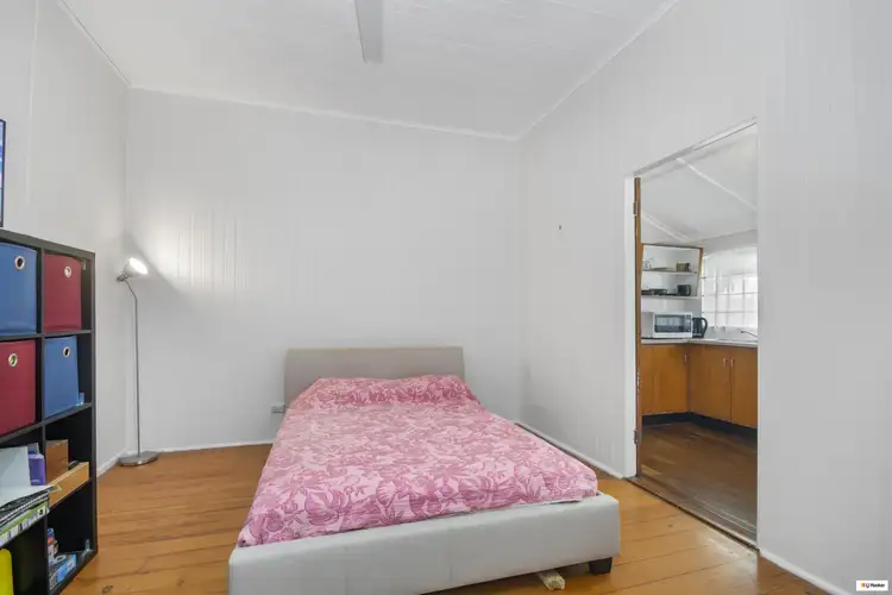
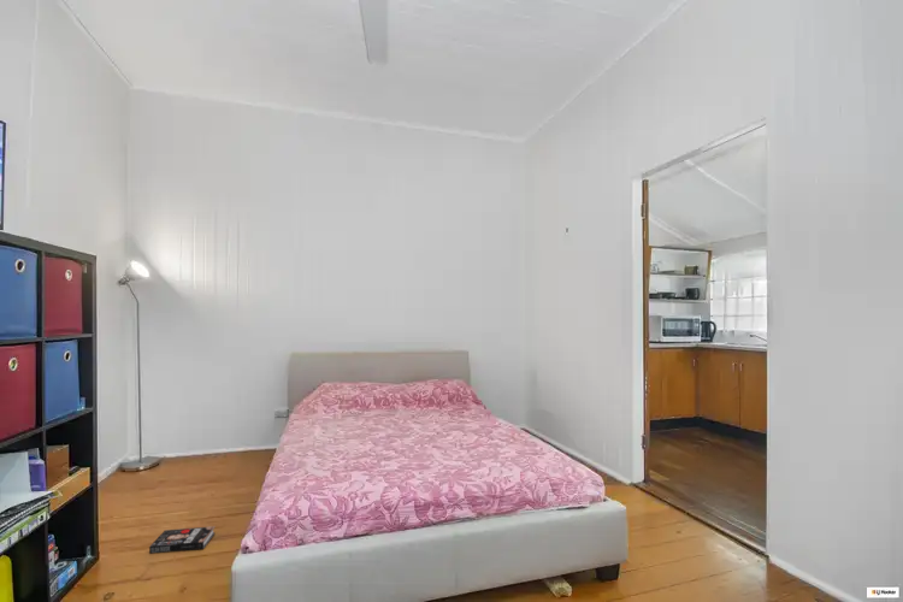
+ book (183, 539)
